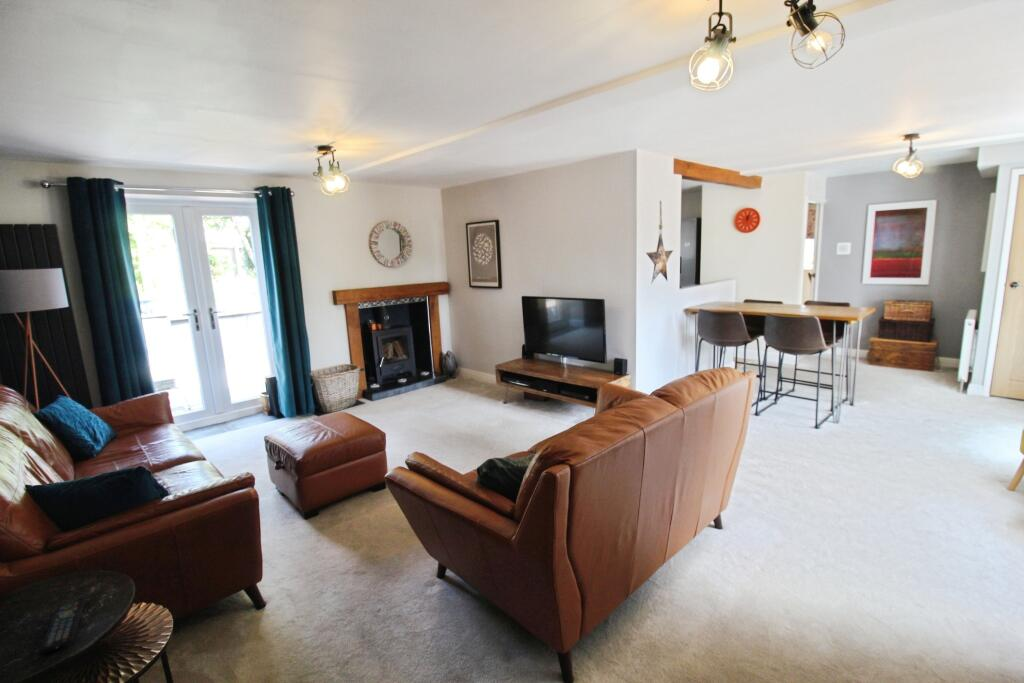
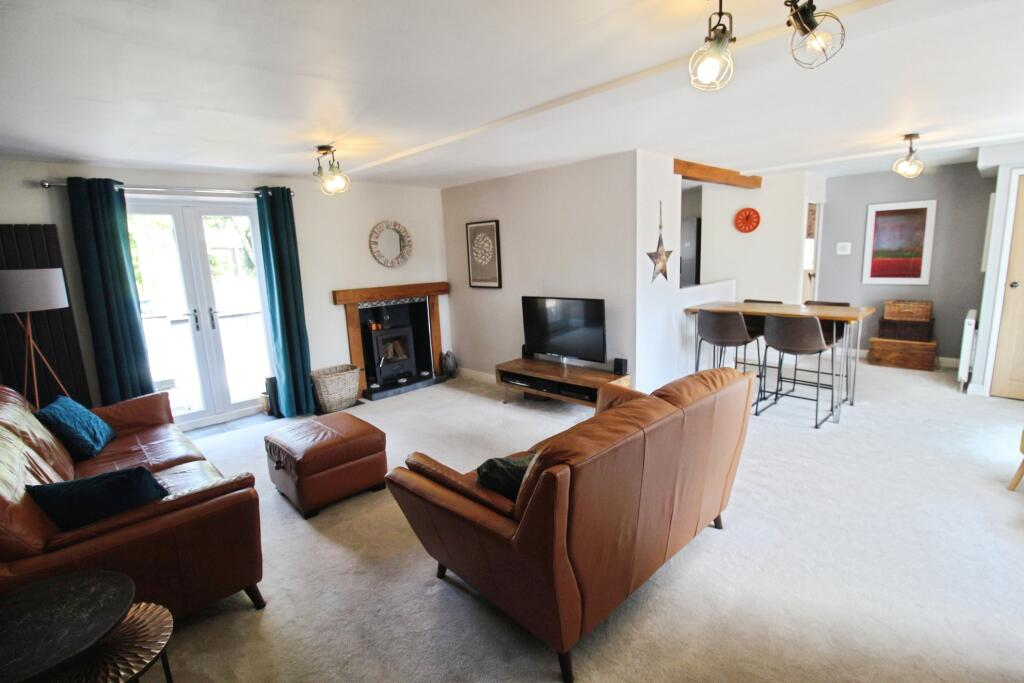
- remote control (66, 621)
